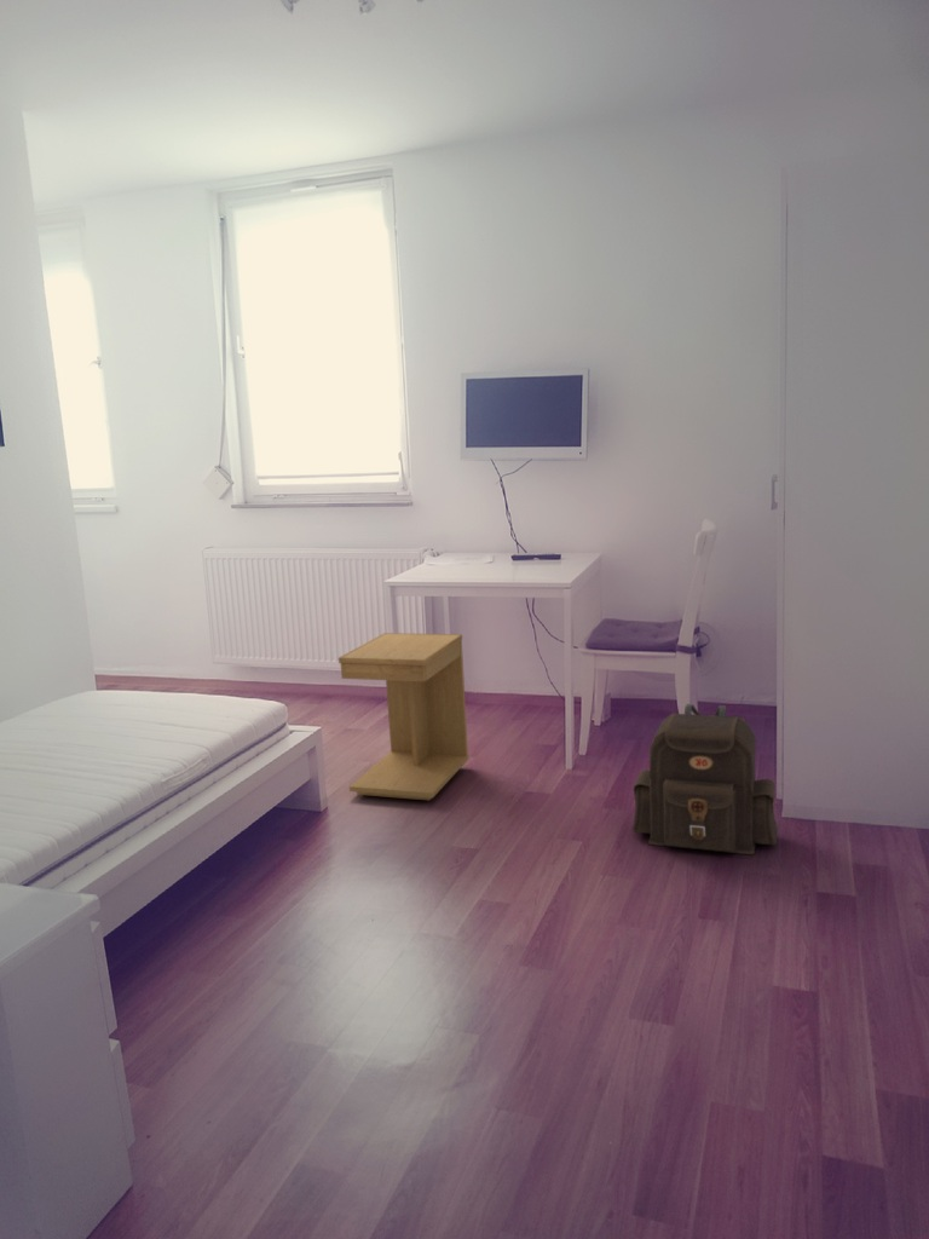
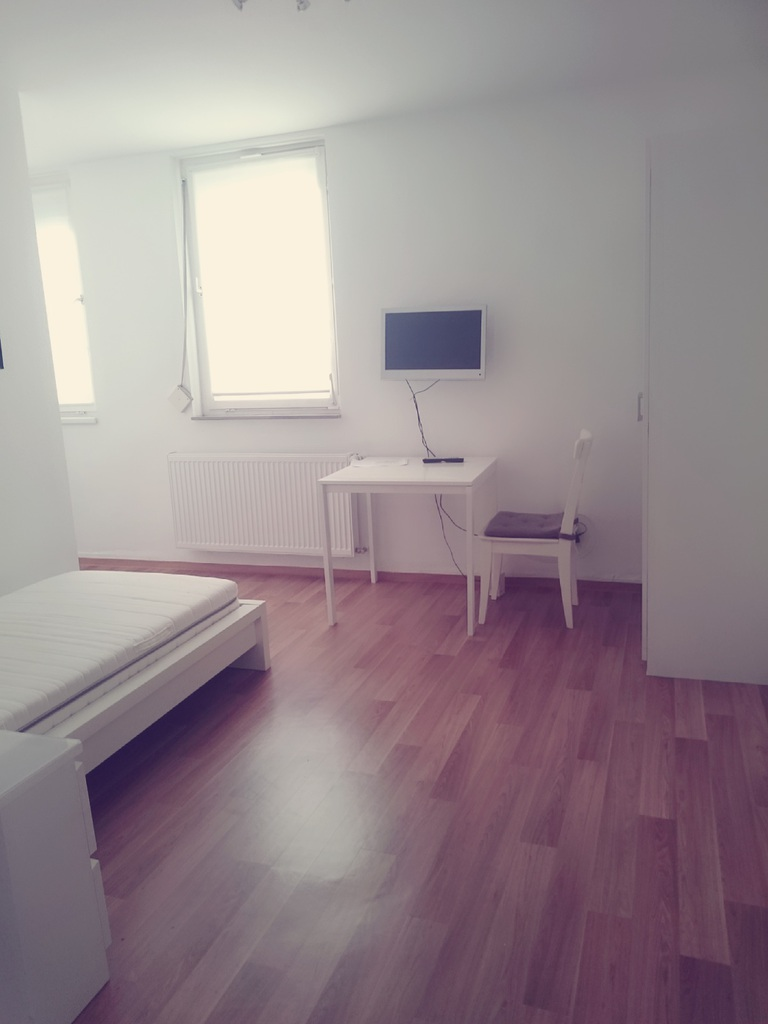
- side table (406, 714)
- backpack (704, 776)
